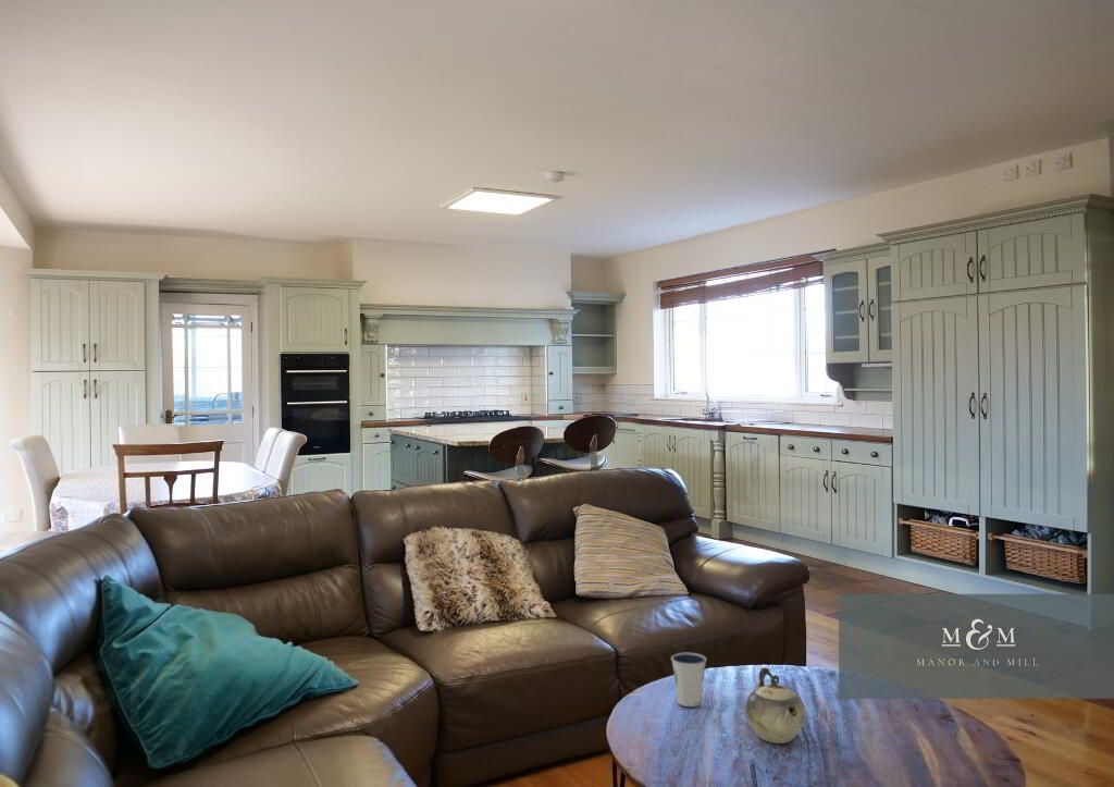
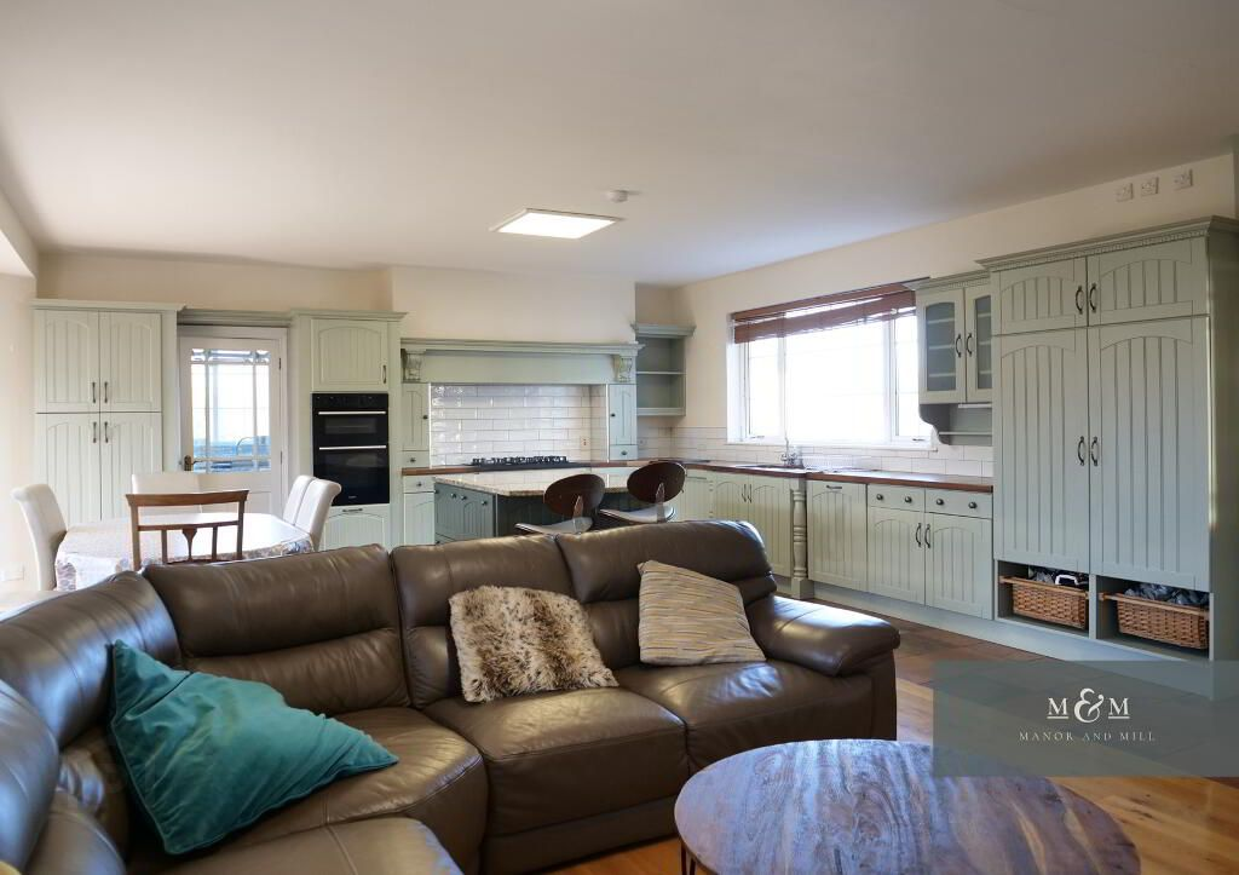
- teapot (777, 708)
- dixie cup (689, 680)
